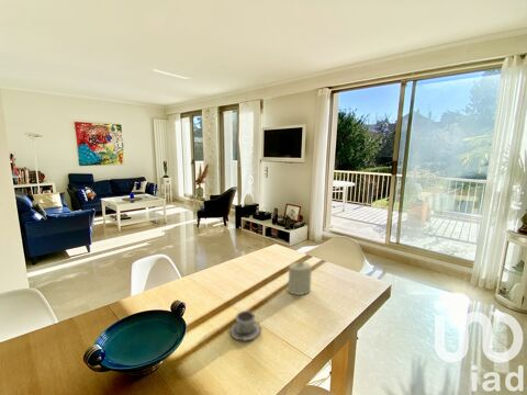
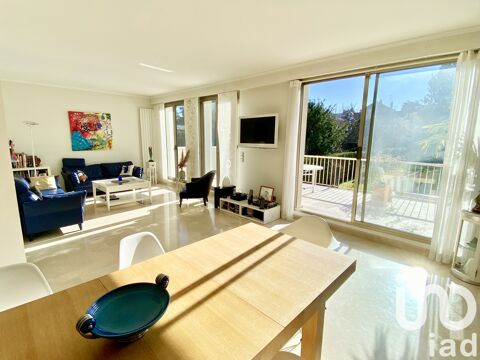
- cup (245, 324)
- candle (299, 275)
